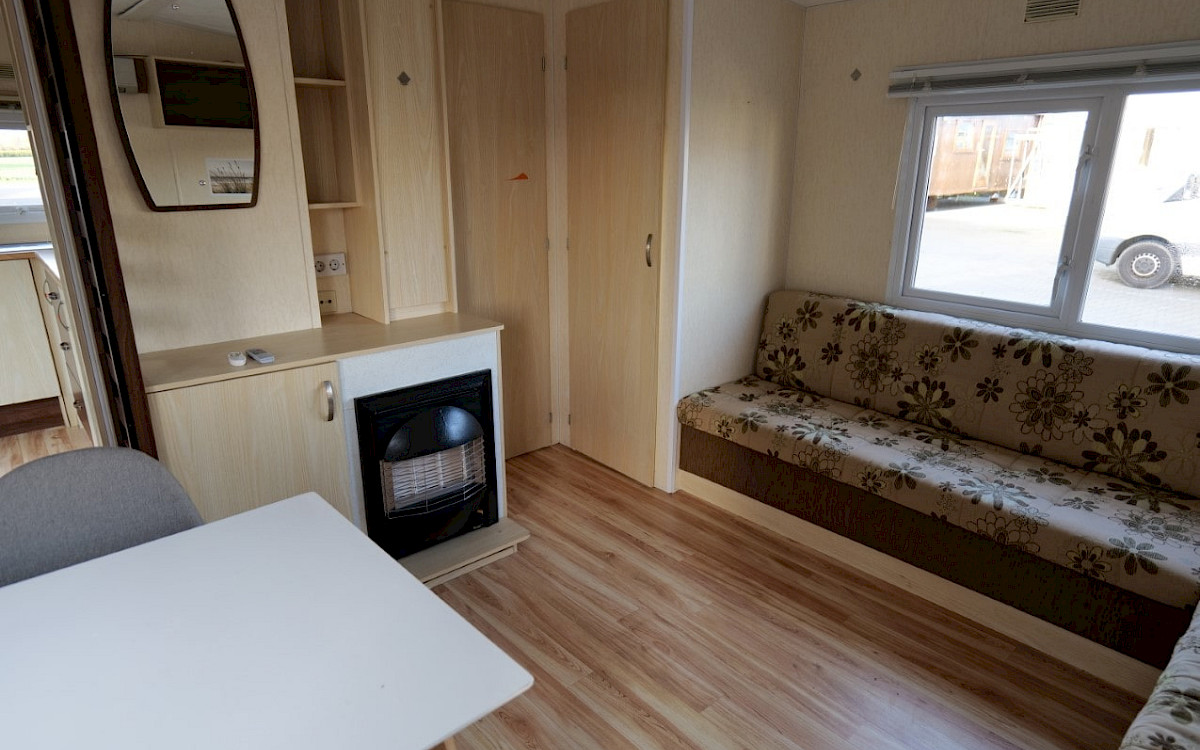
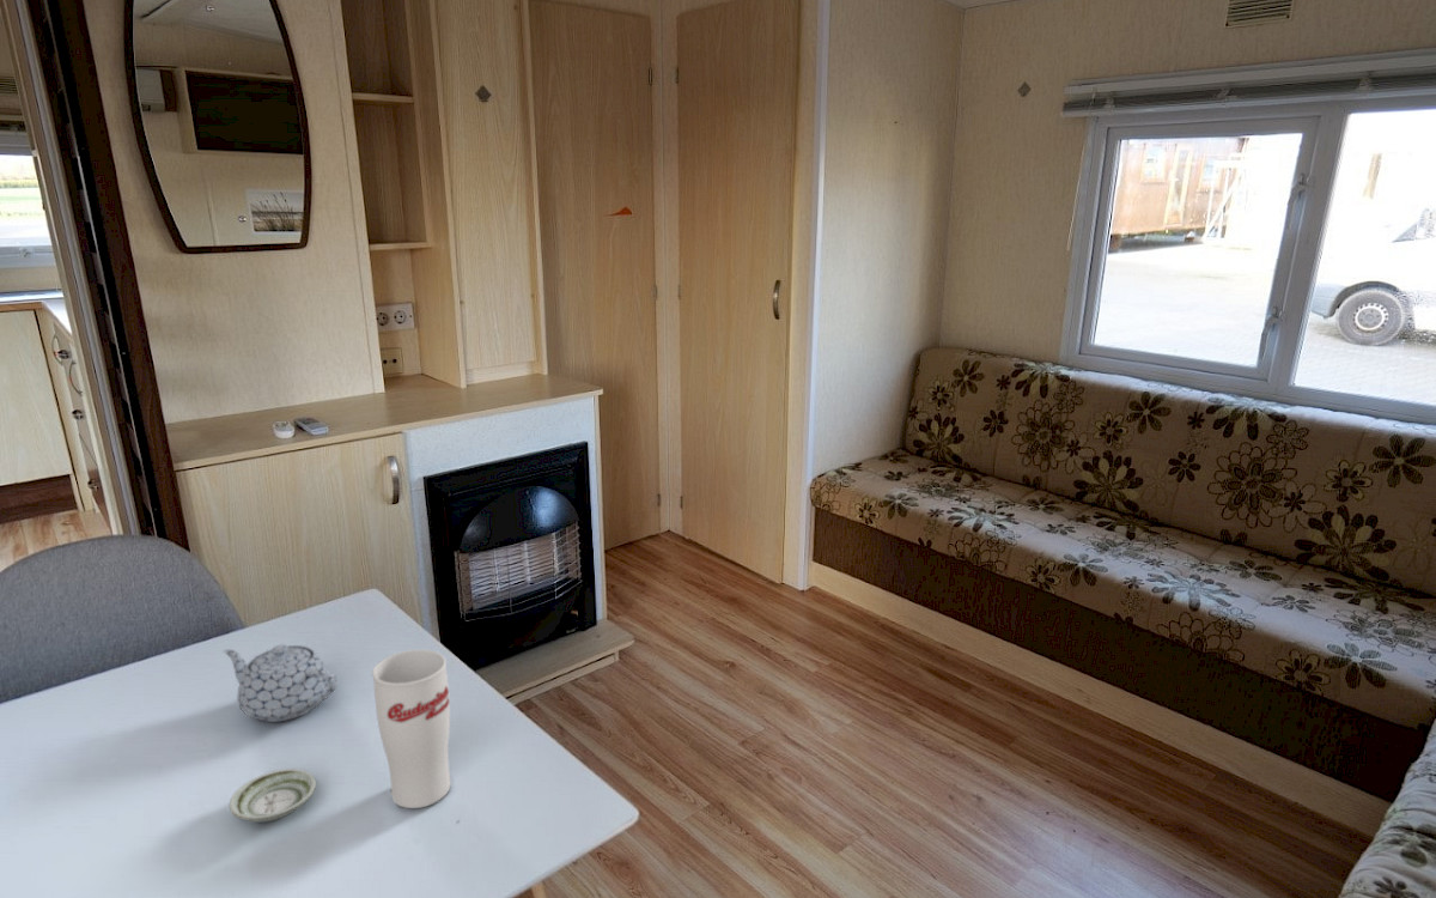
+ teapot (279, 675)
+ saucer (274, 800)
+ cup (415, 729)
